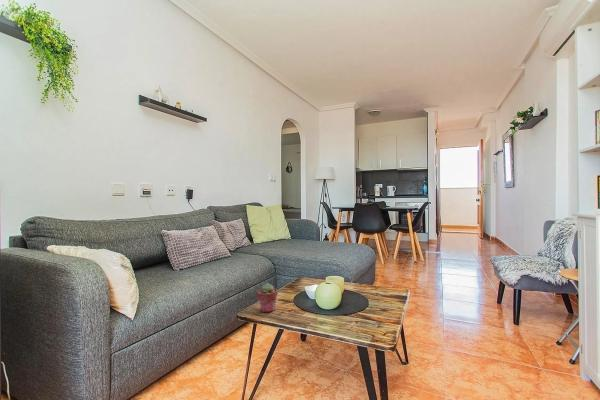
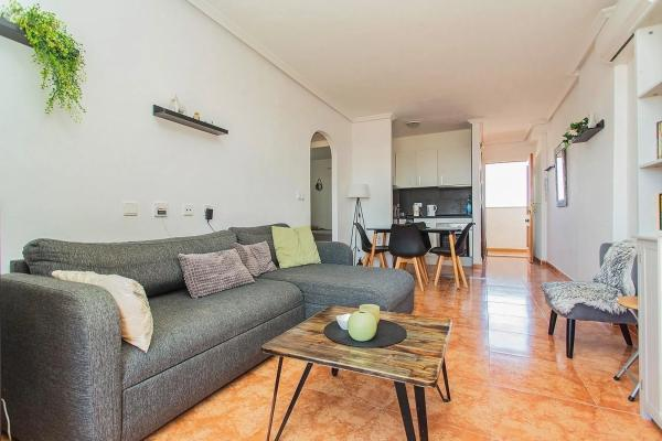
- potted succulent (267, 296)
